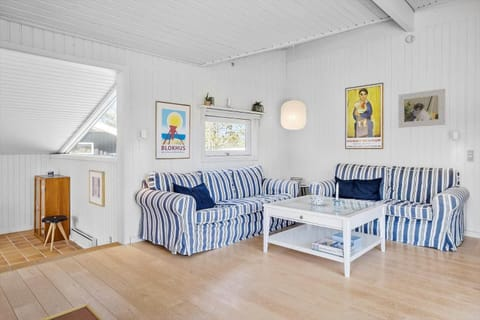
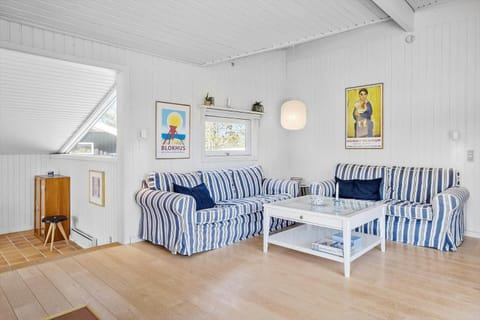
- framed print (420, 109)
